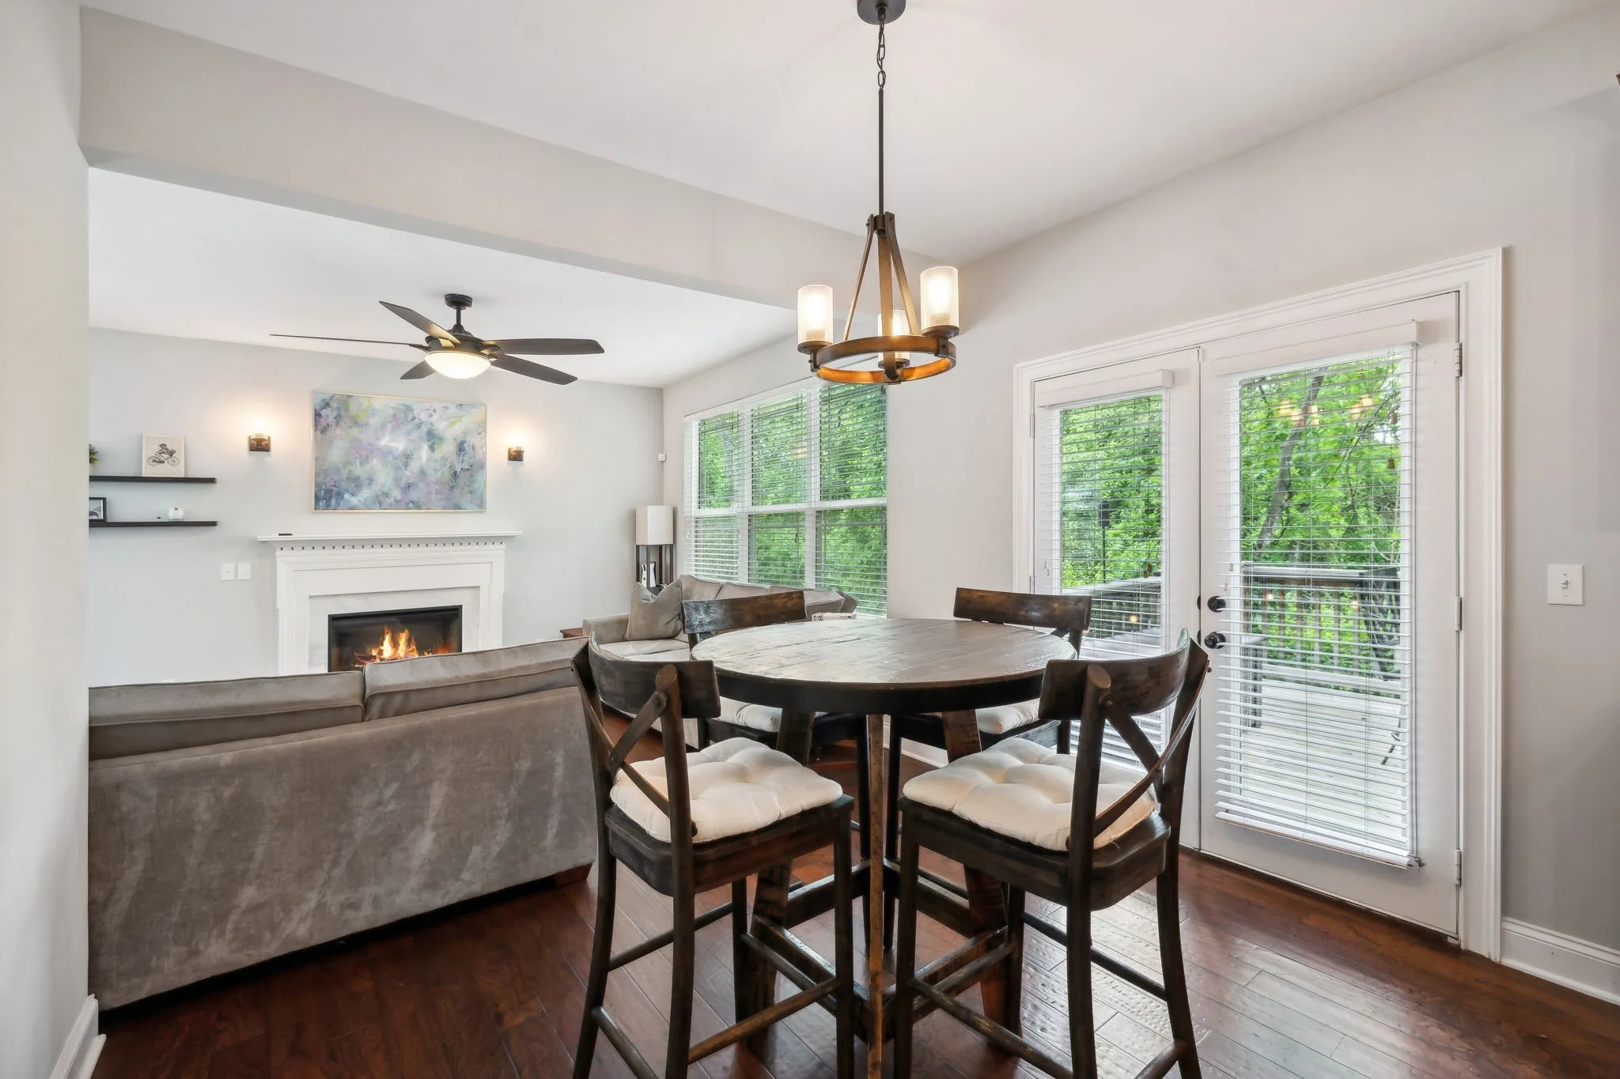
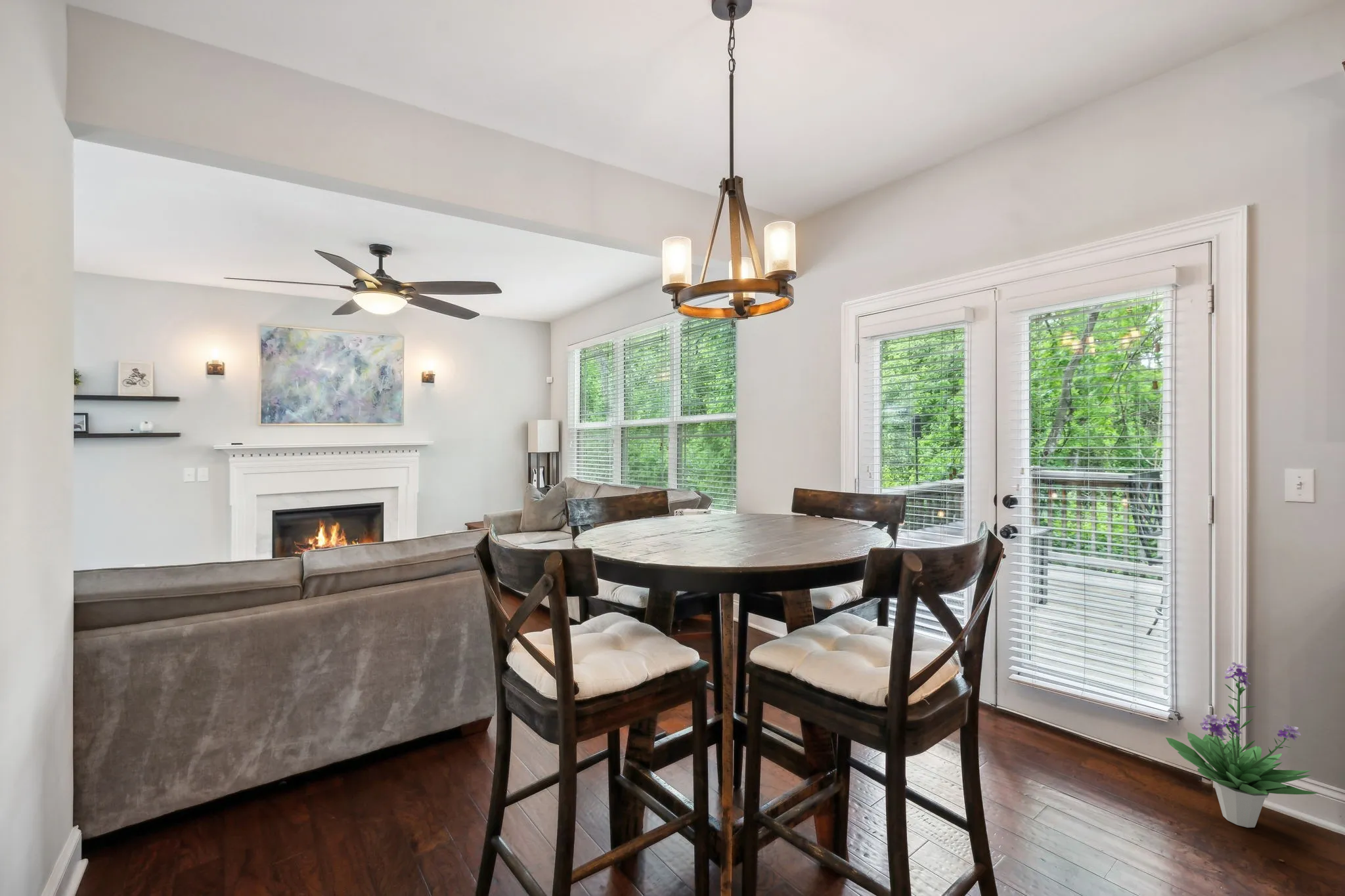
+ potted plant (1237, 743)
